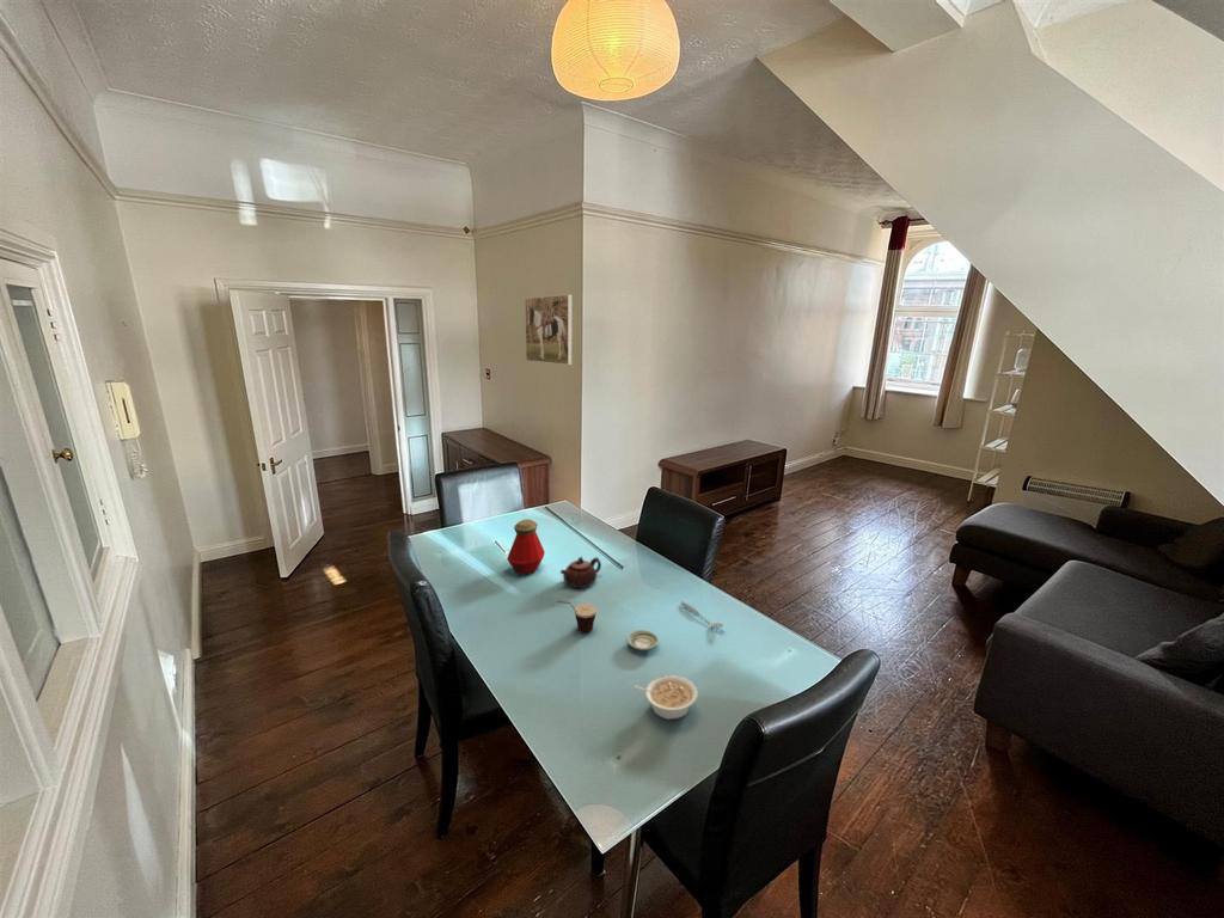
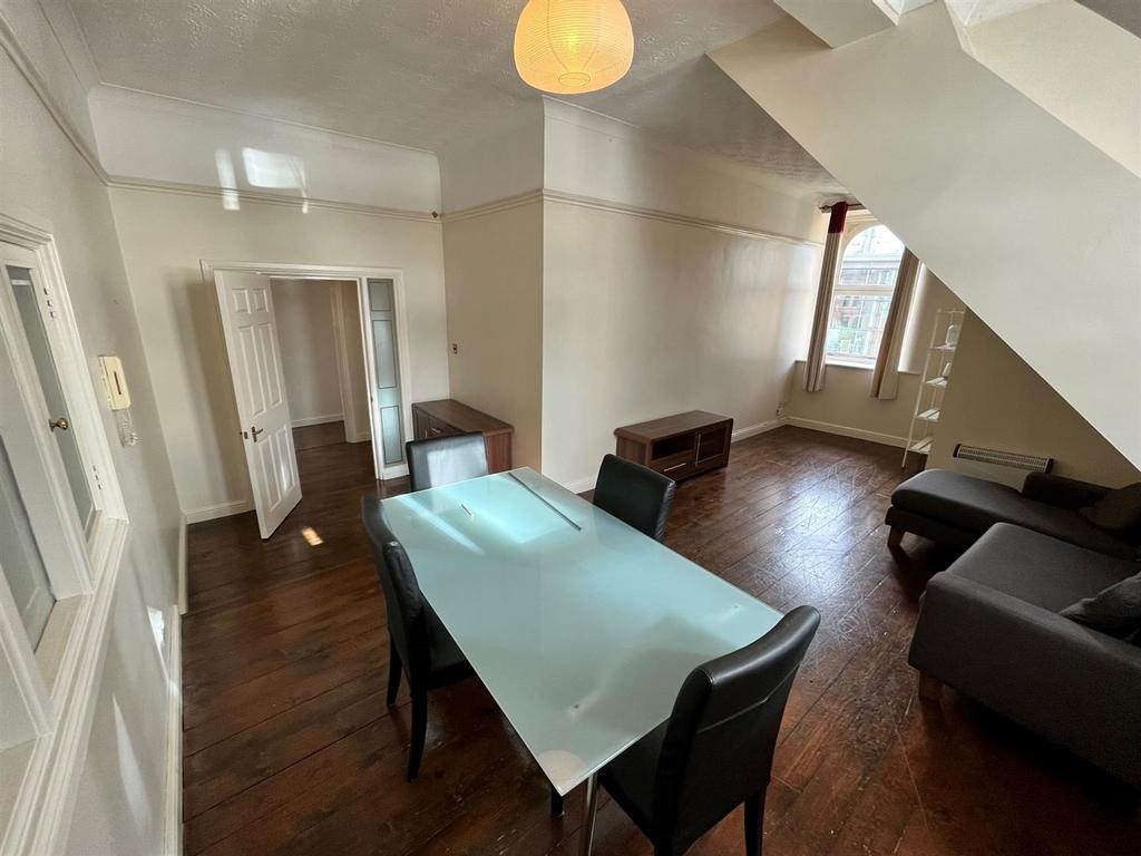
- teapot (581, 569)
- saucer (642, 642)
- spoon (699, 614)
- bottle (526, 545)
- legume (669, 698)
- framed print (546, 330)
- cup (576, 614)
